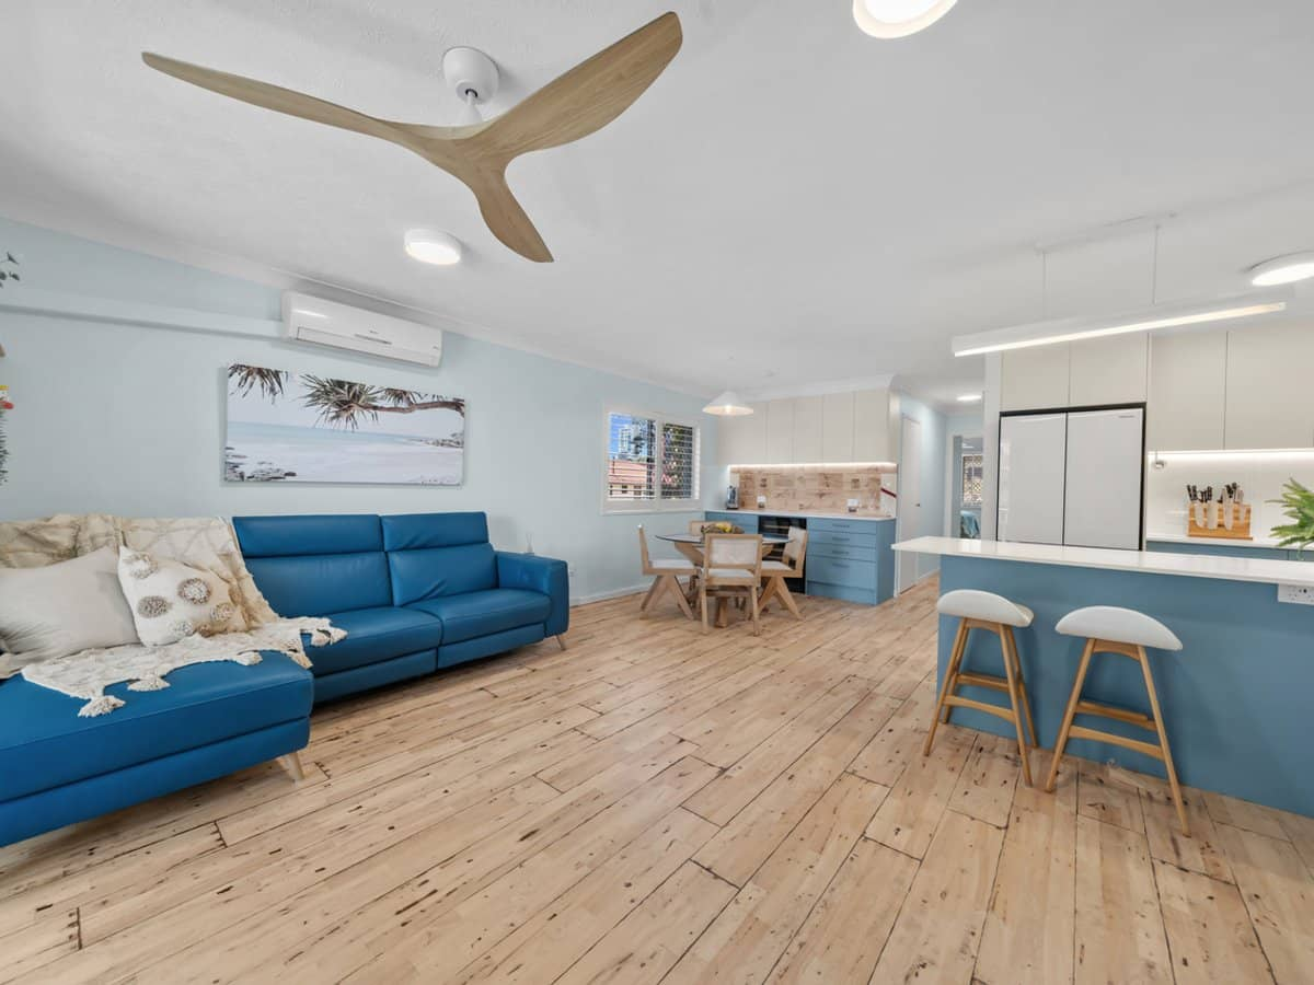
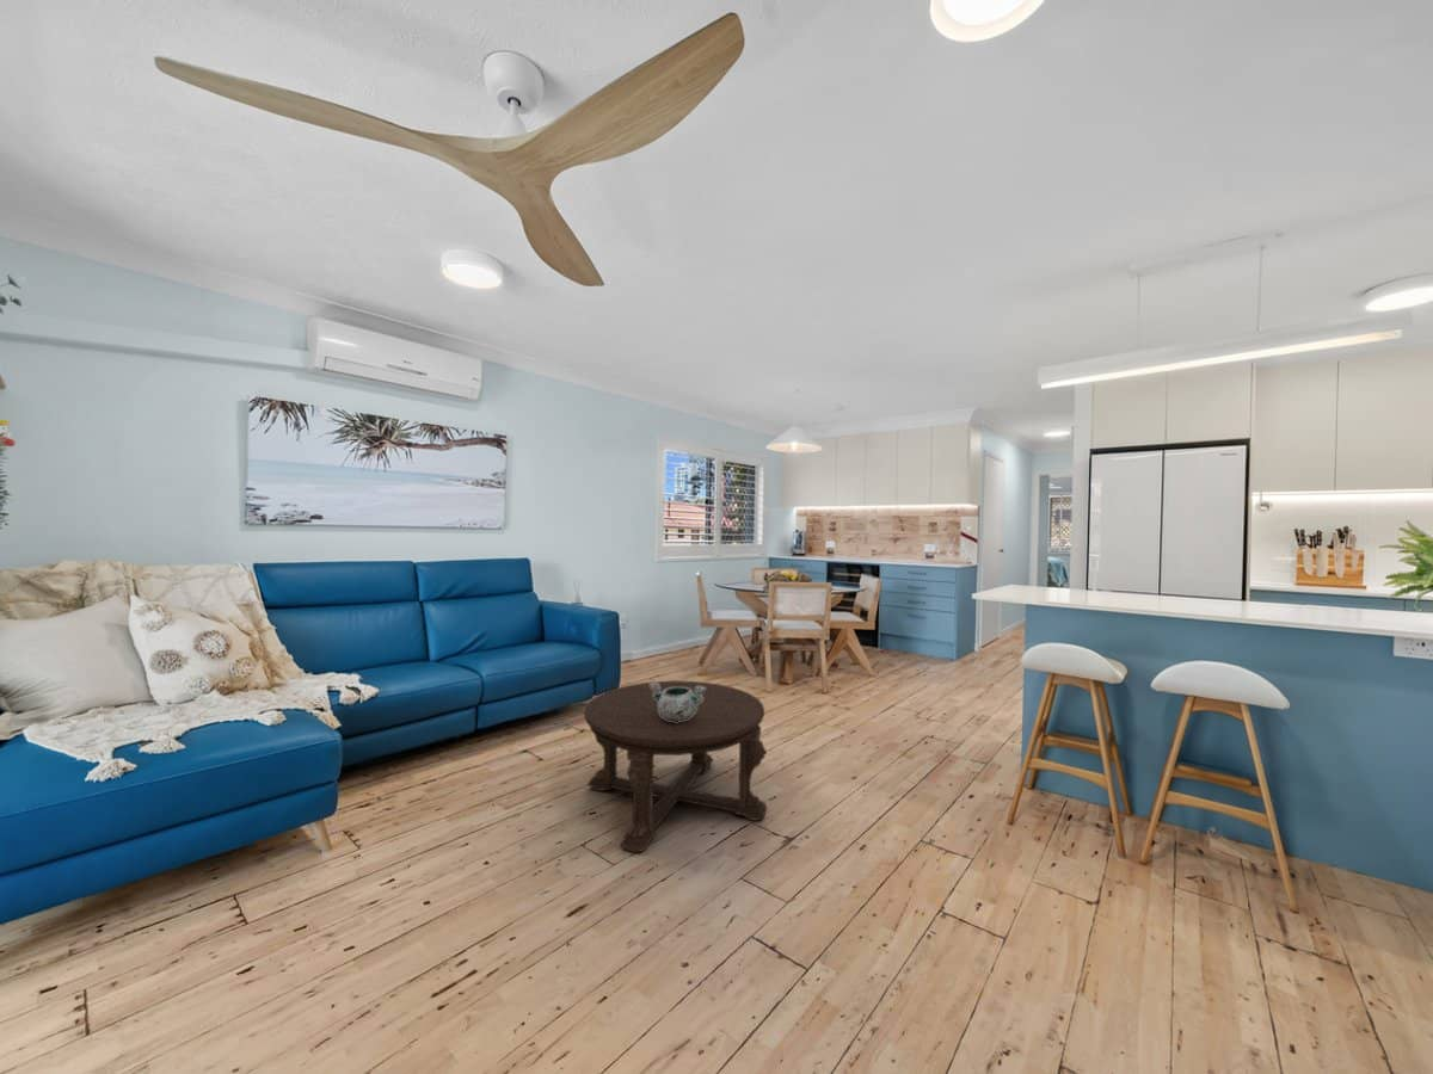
+ decorative bowl (676, 700)
+ coffee table (675, 753)
